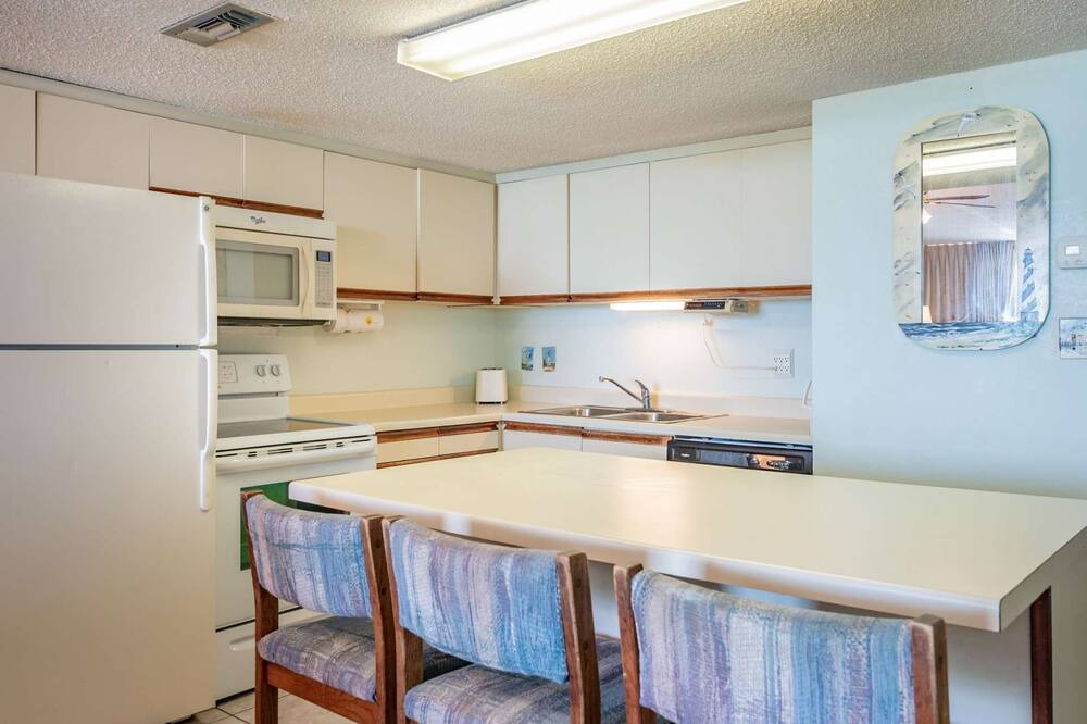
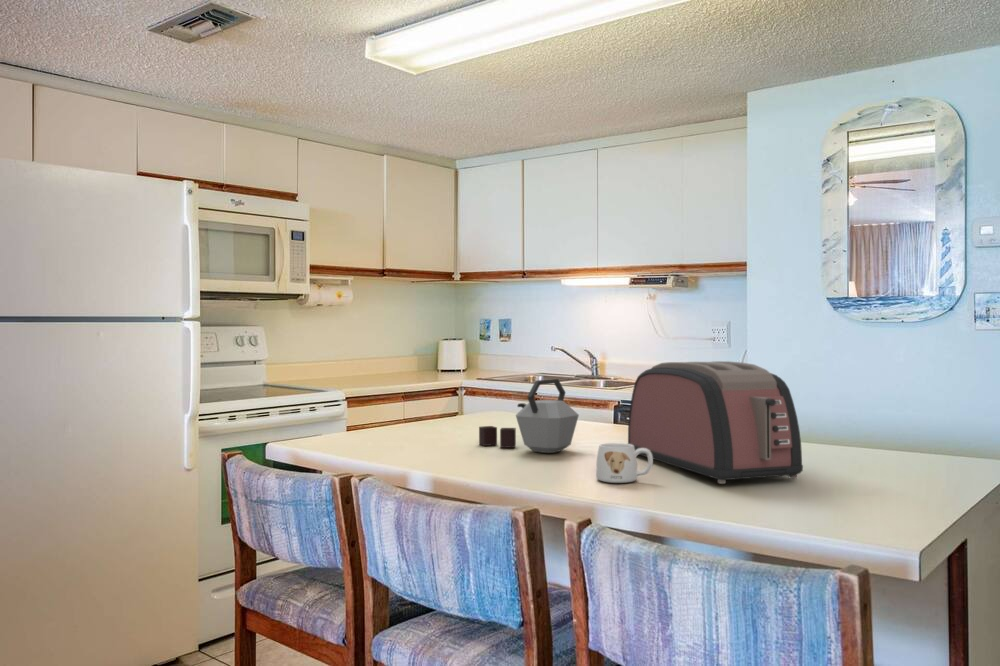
+ mug (624, 462)
+ kettle (523, 413)
+ toaster (710, 414)
